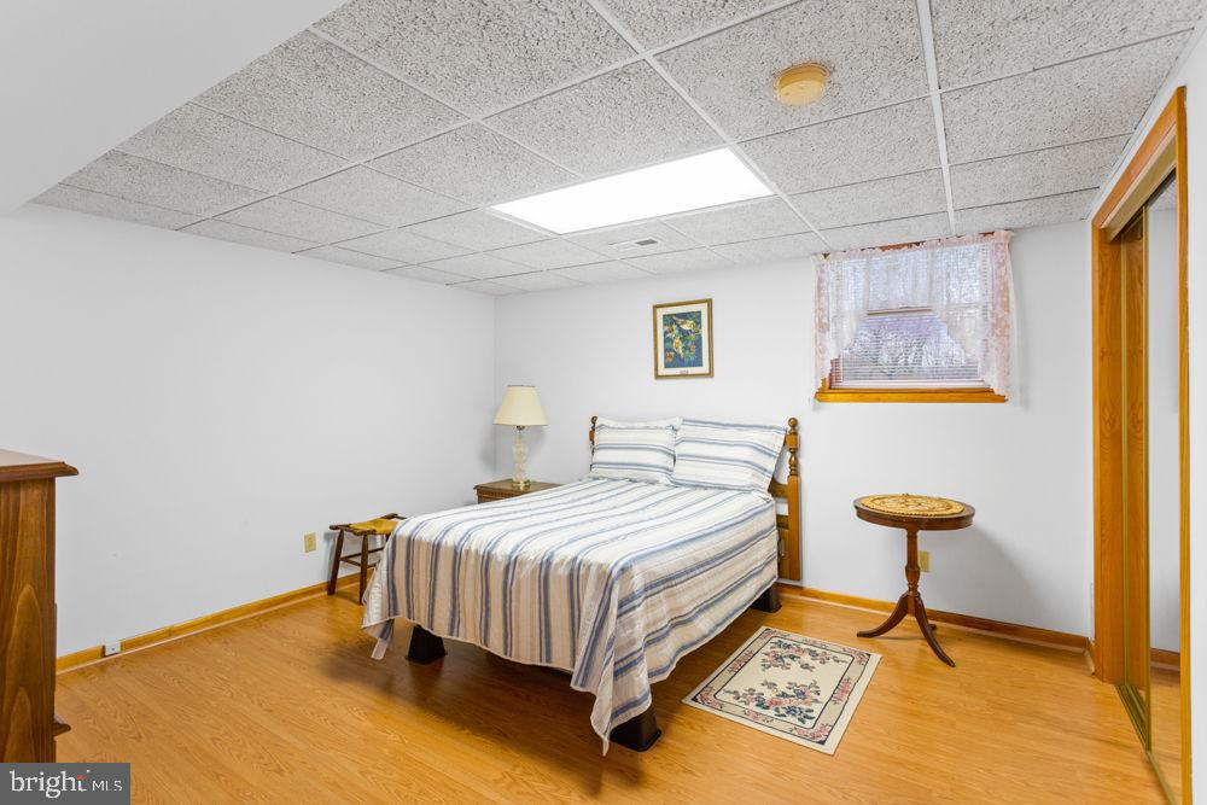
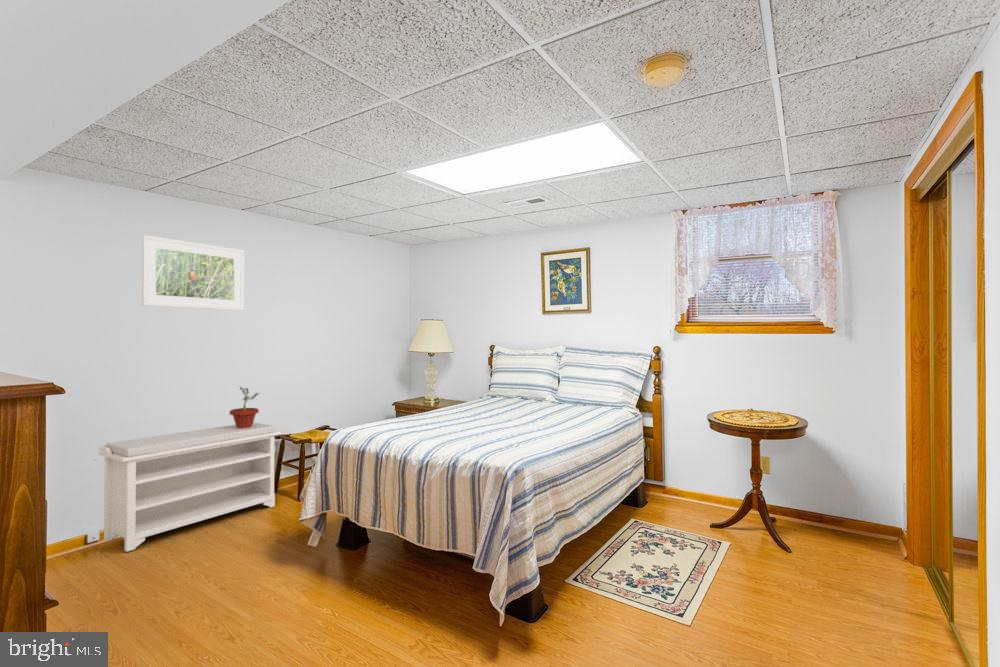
+ bench (198, 477)
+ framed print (197, 275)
+ potted plant (244, 406)
